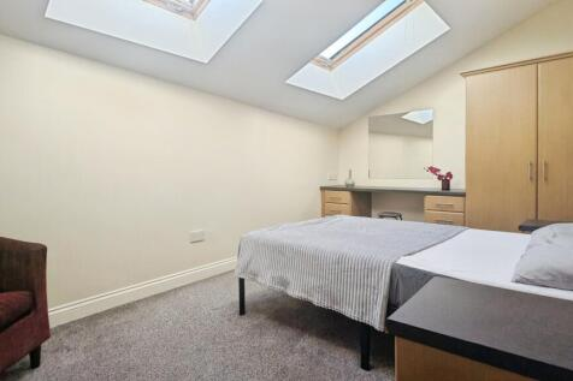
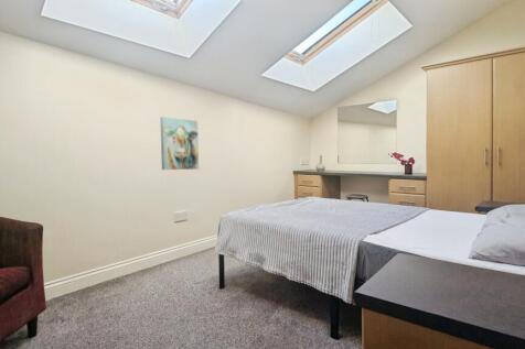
+ wall art (180, 144)
